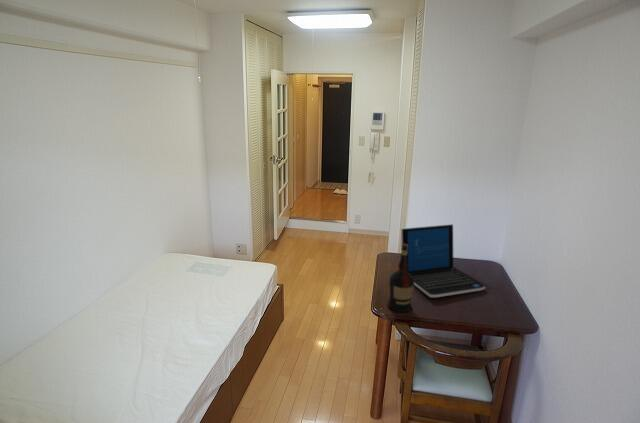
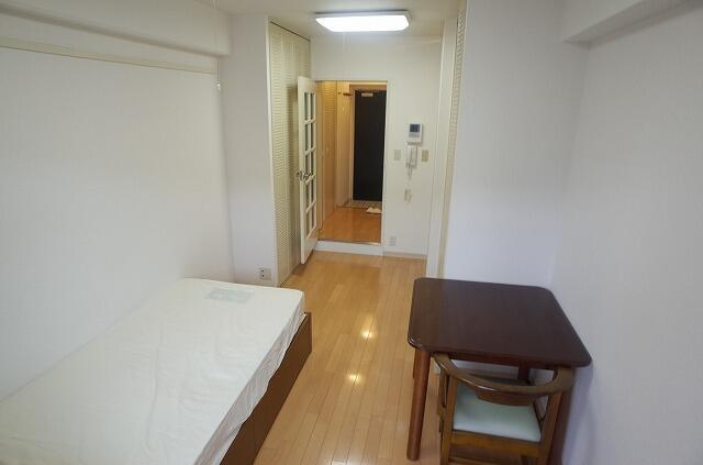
- laptop (442, 258)
- liquor (402, 276)
